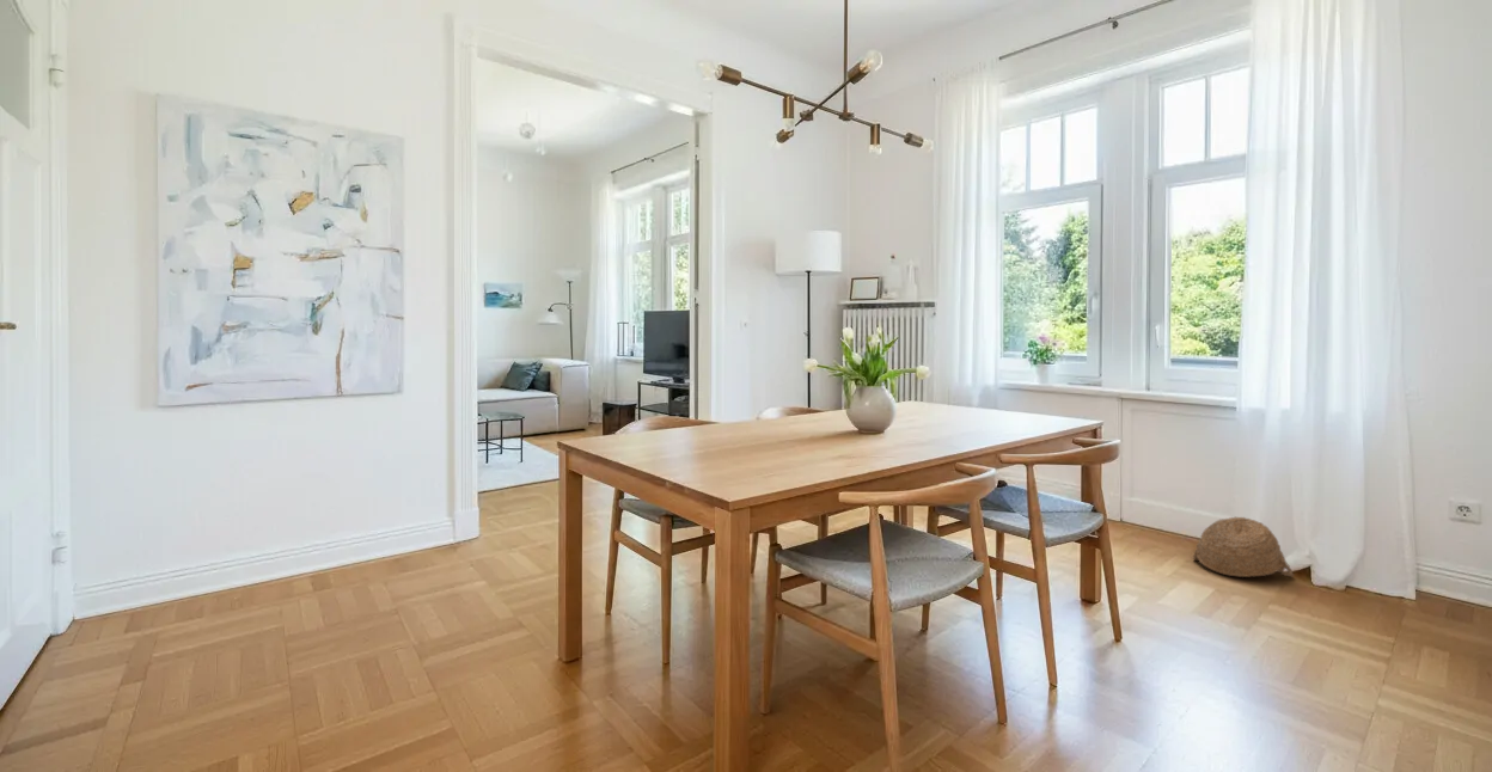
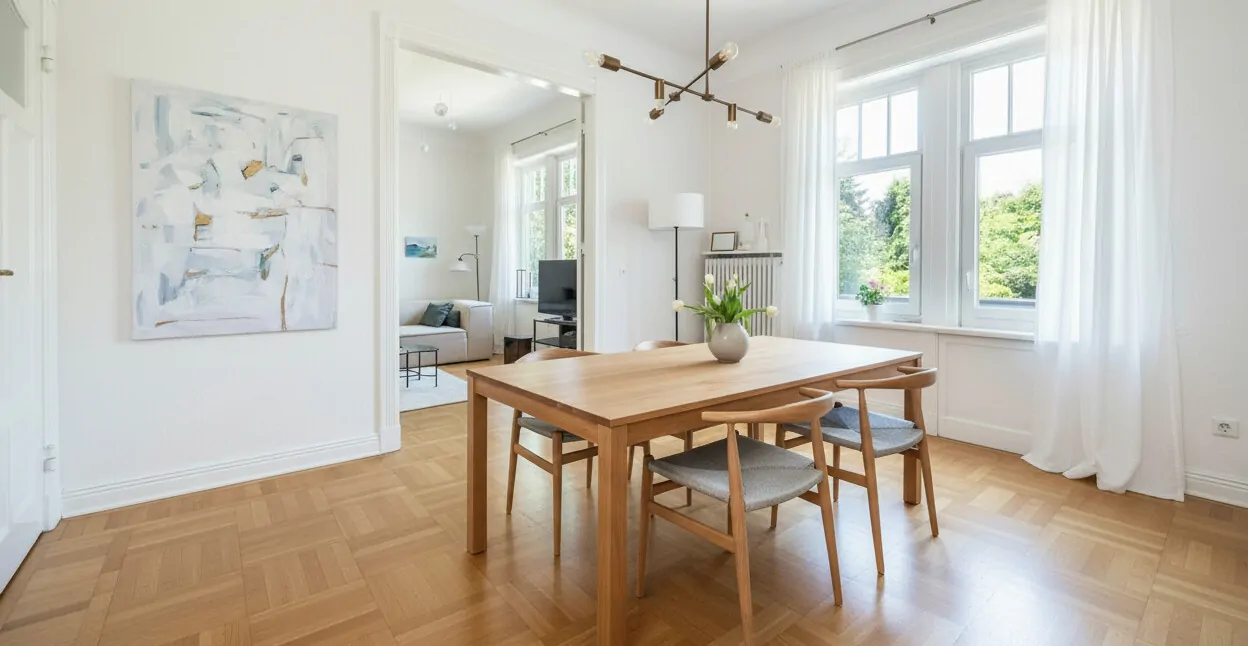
- woven basket (1241, 544)
